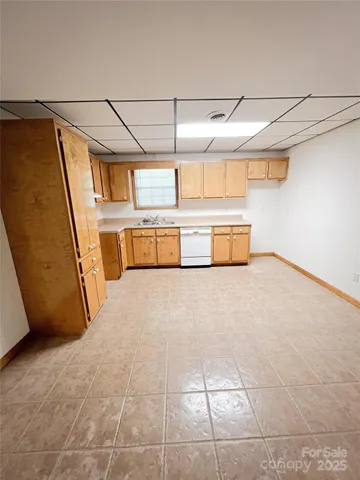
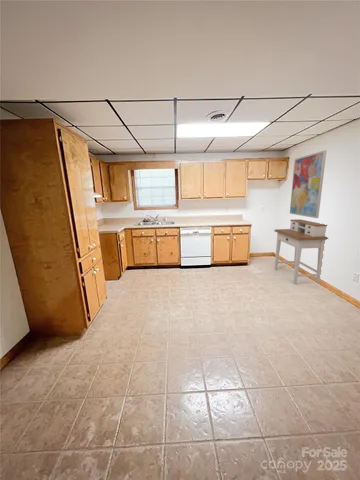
+ desk (296, 249)
+ wall art (305, 186)
